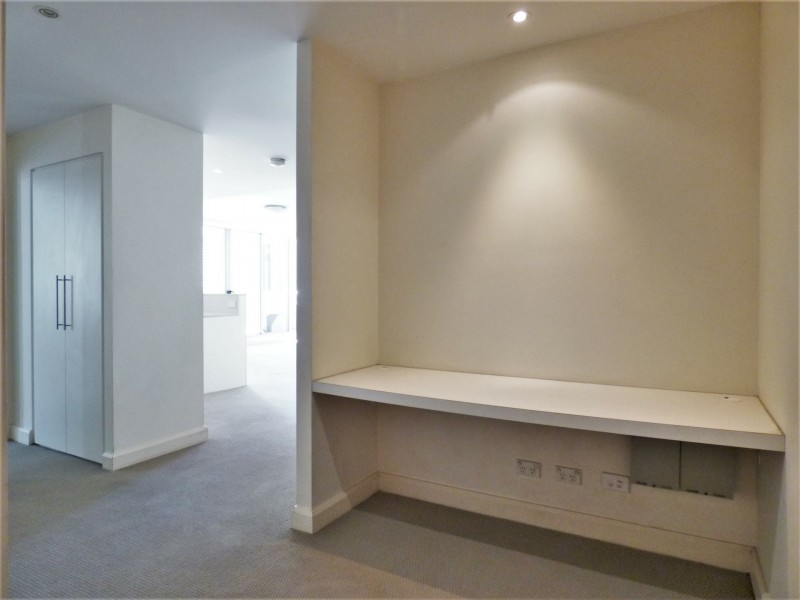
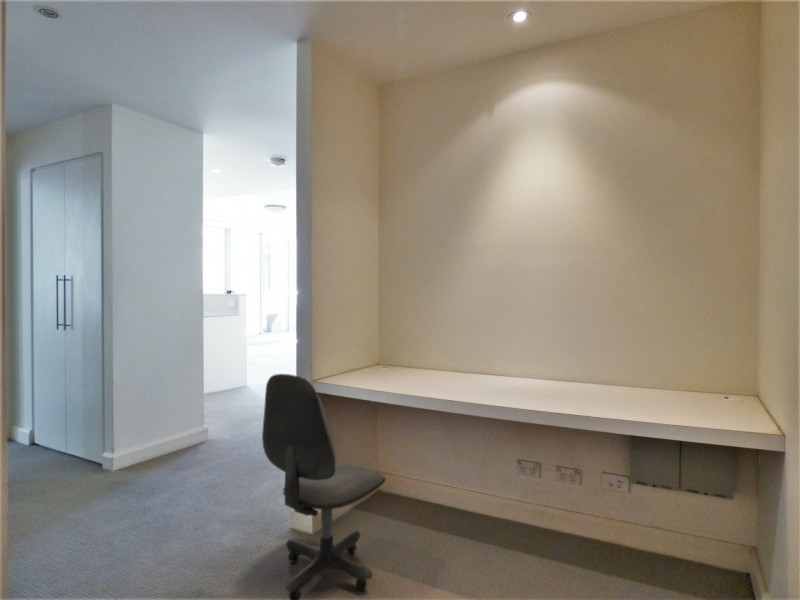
+ office chair (327, 470)
